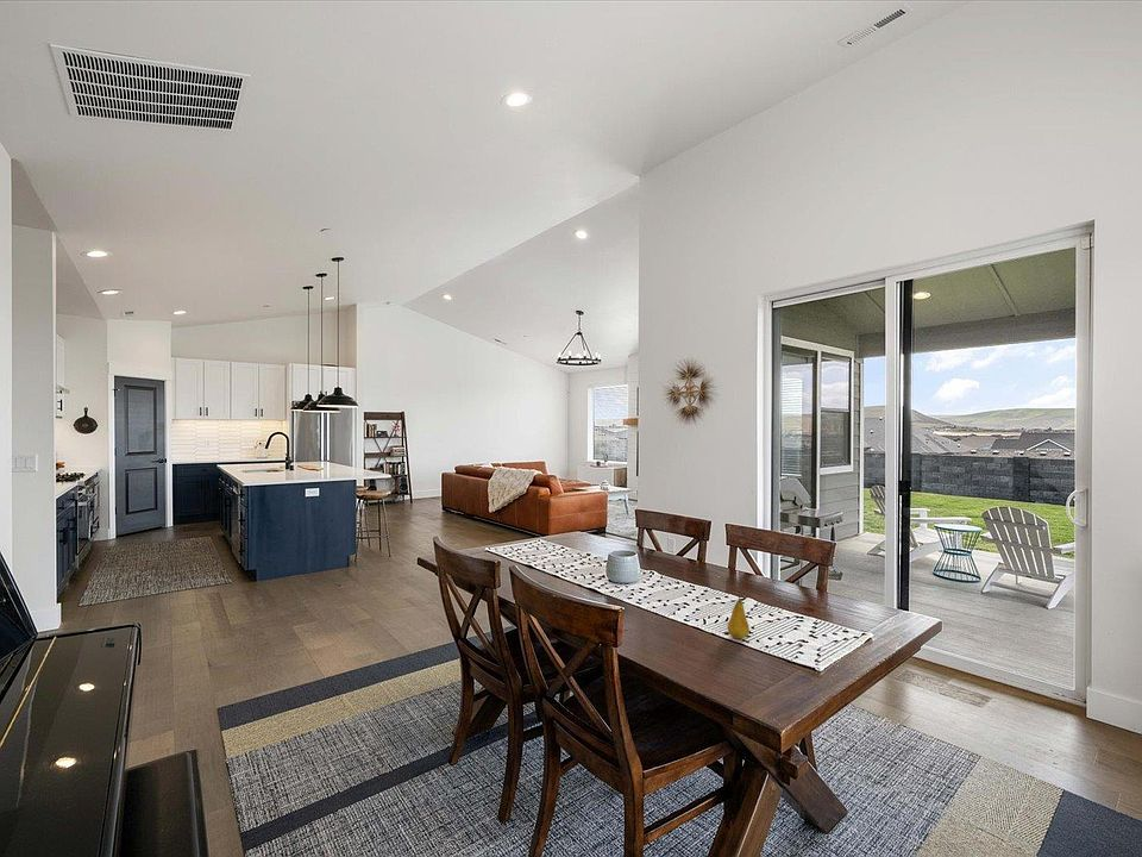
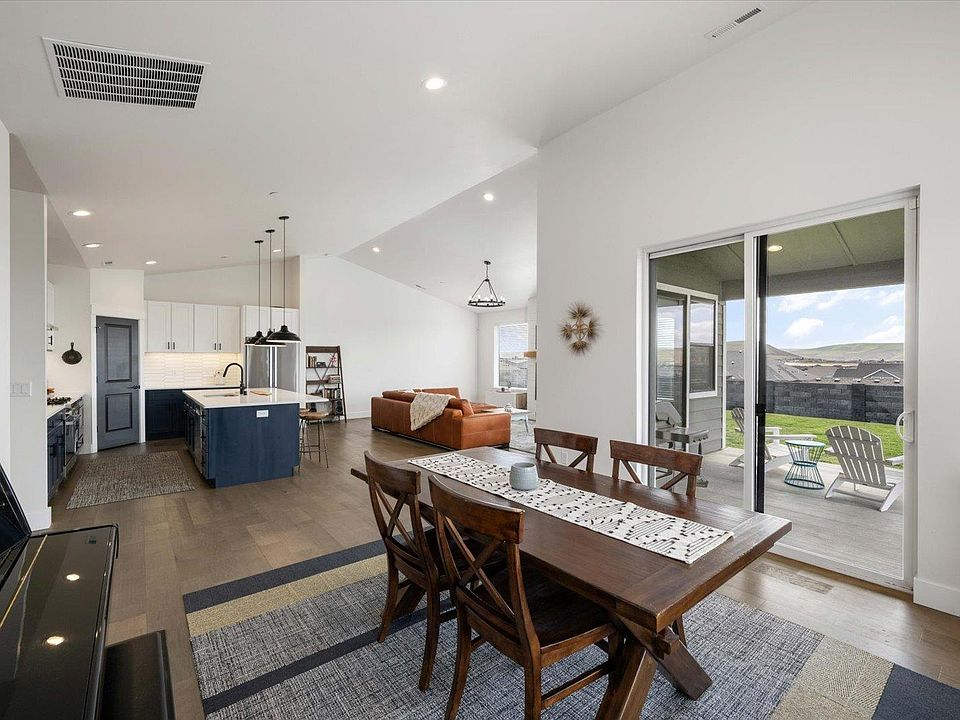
- fruit (738, 615)
